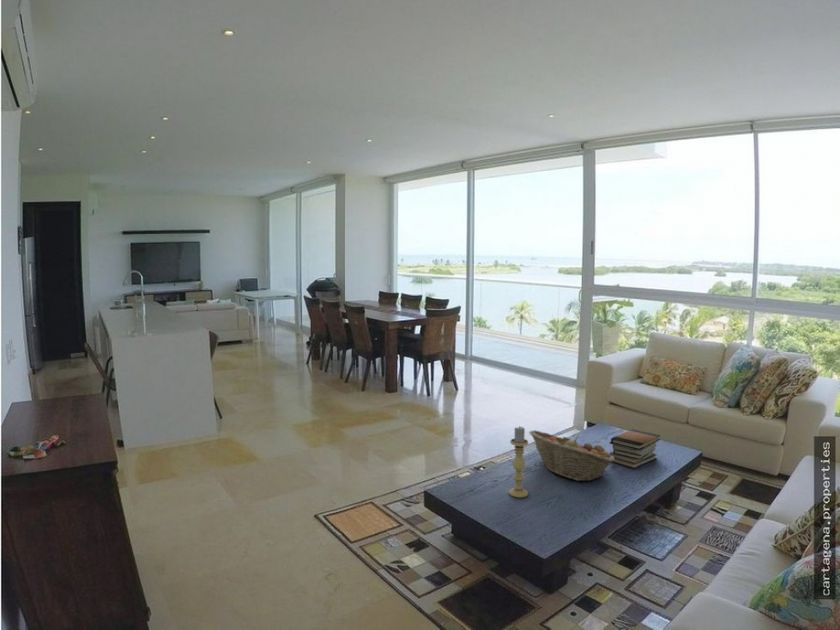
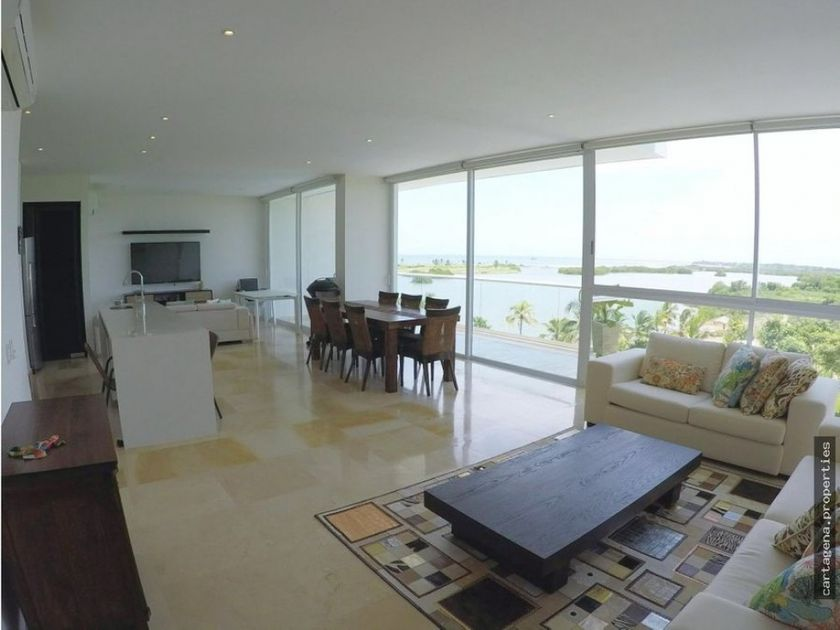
- candle holder (519, 460)
- book stack (634, 448)
- fruit basket (569, 451)
